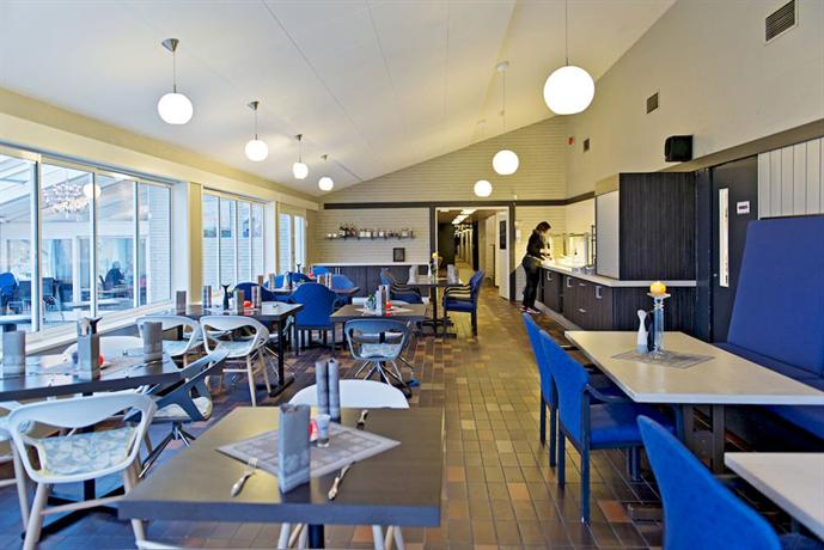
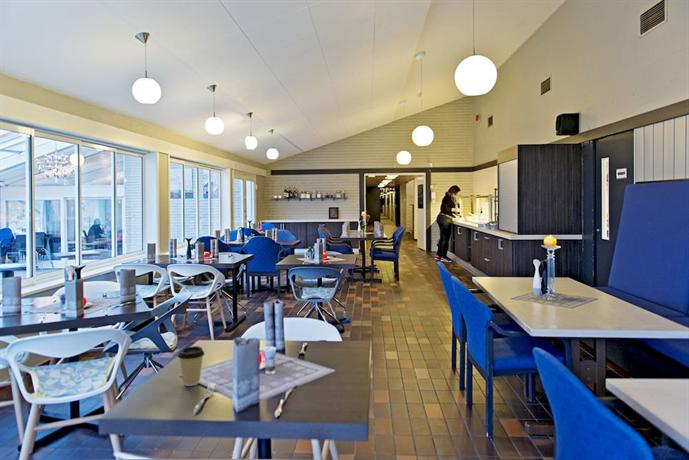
+ coffee cup (191, 366)
